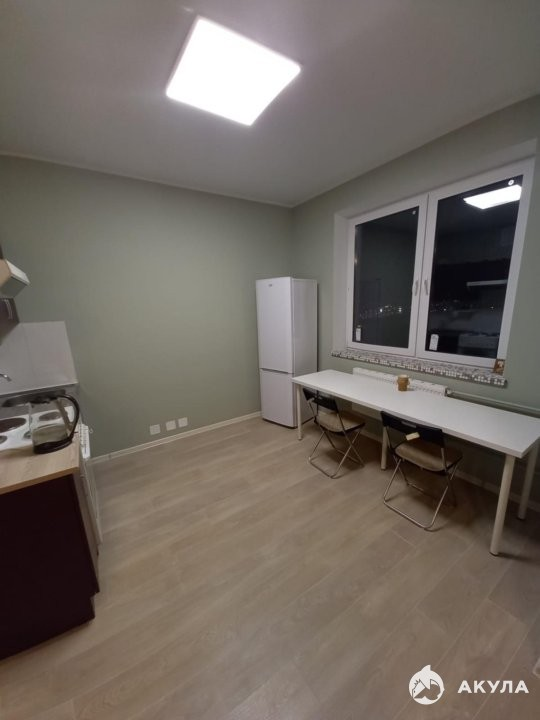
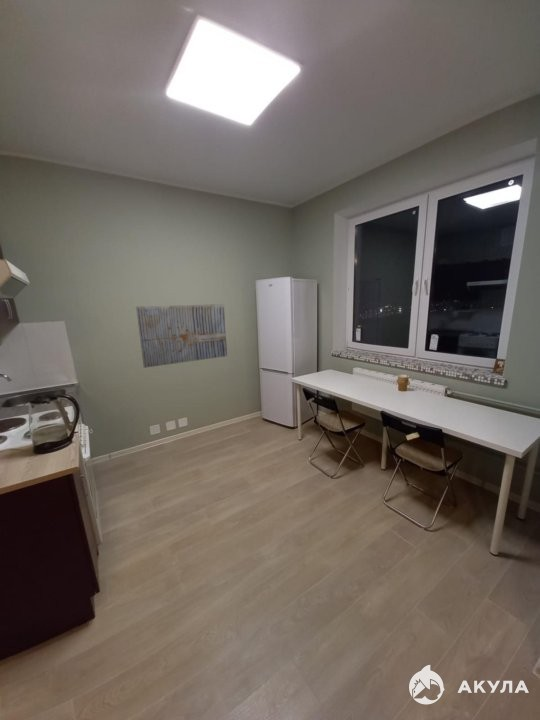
+ wall art (186, 333)
